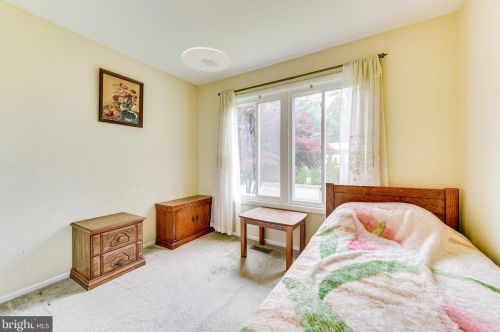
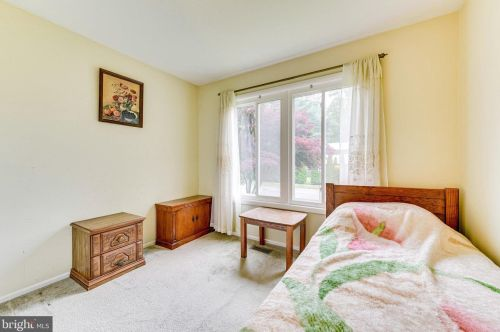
- ceiling light (206, 58)
